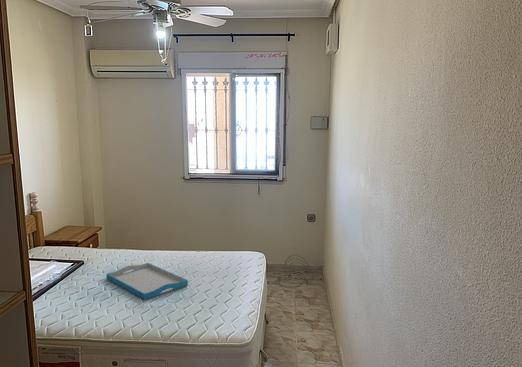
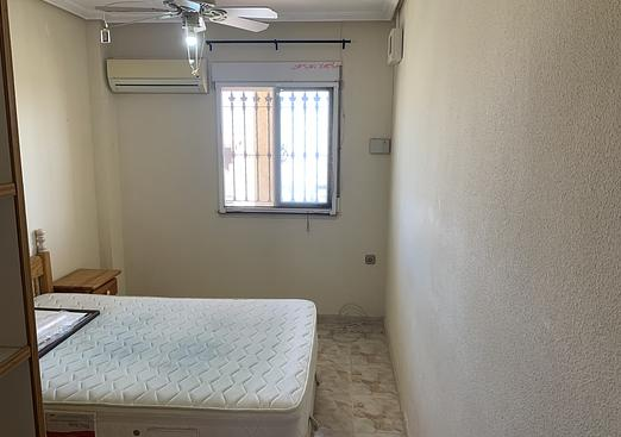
- tray (146, 278)
